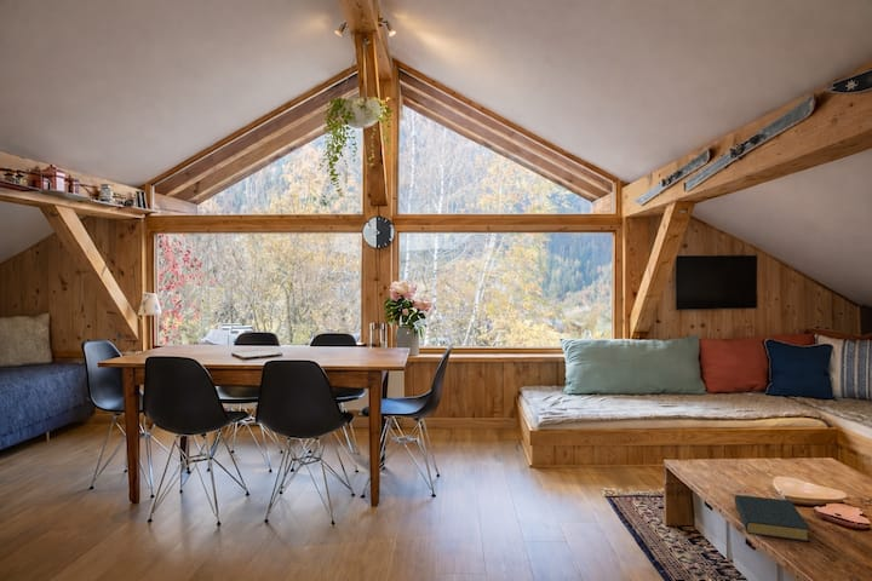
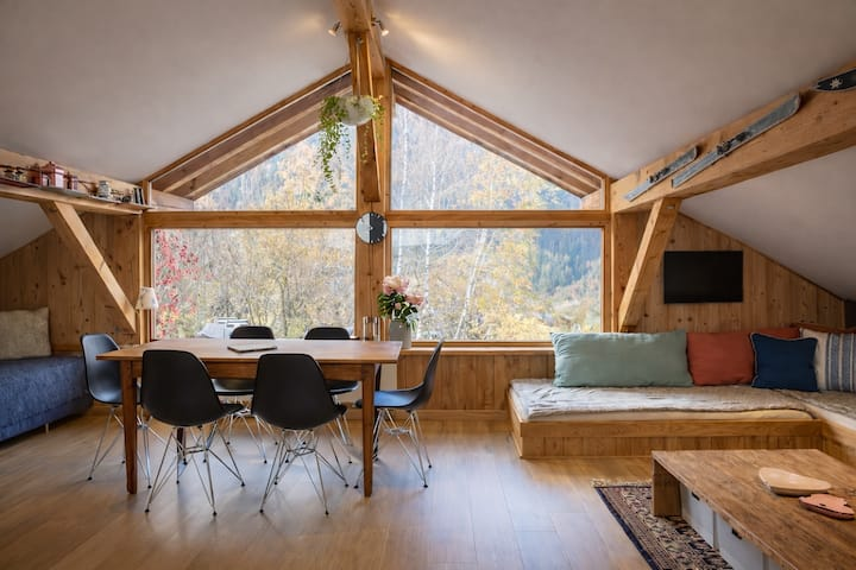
- hardback book (769, 516)
